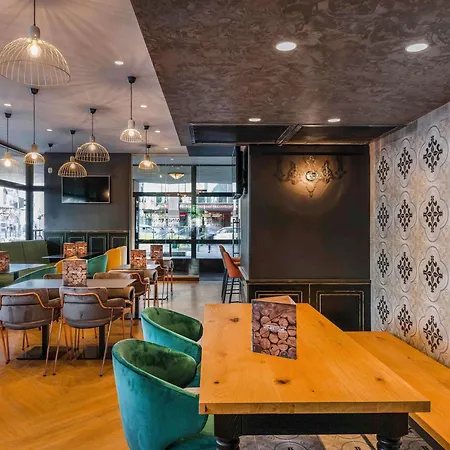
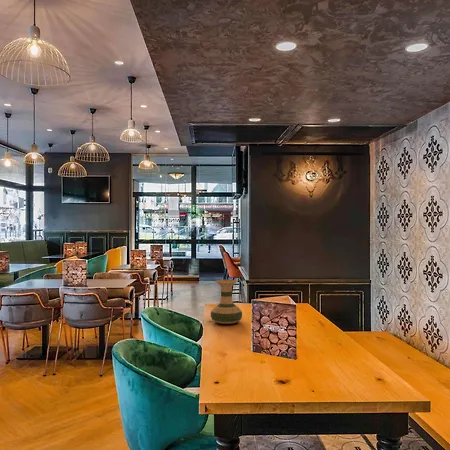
+ vase (226, 301)
